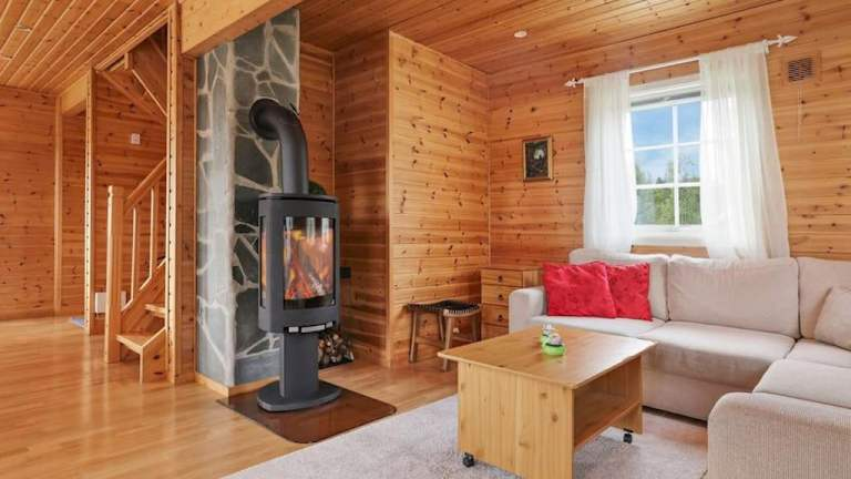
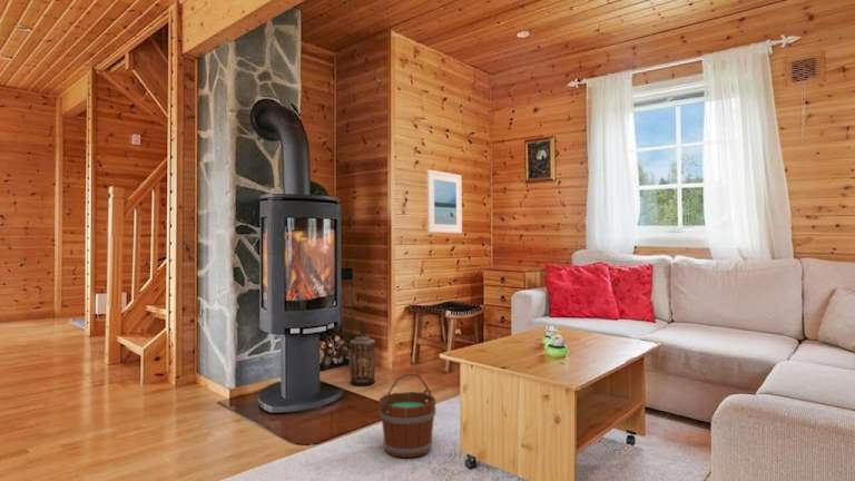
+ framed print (444, 203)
+ wooden bucket (407, 411)
+ lantern (362, 353)
